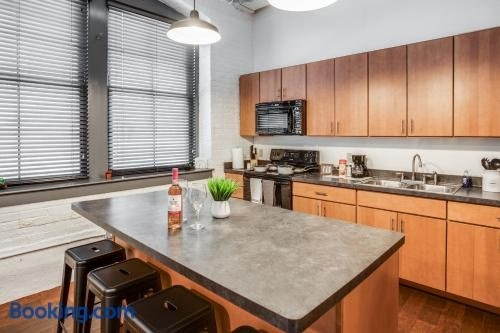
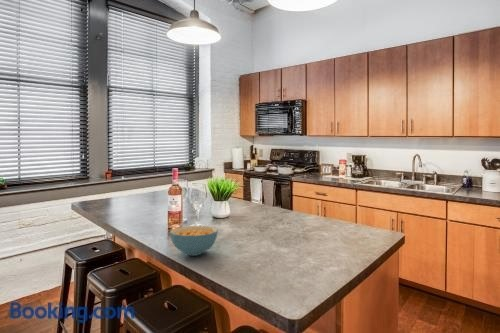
+ cereal bowl (194, 242)
